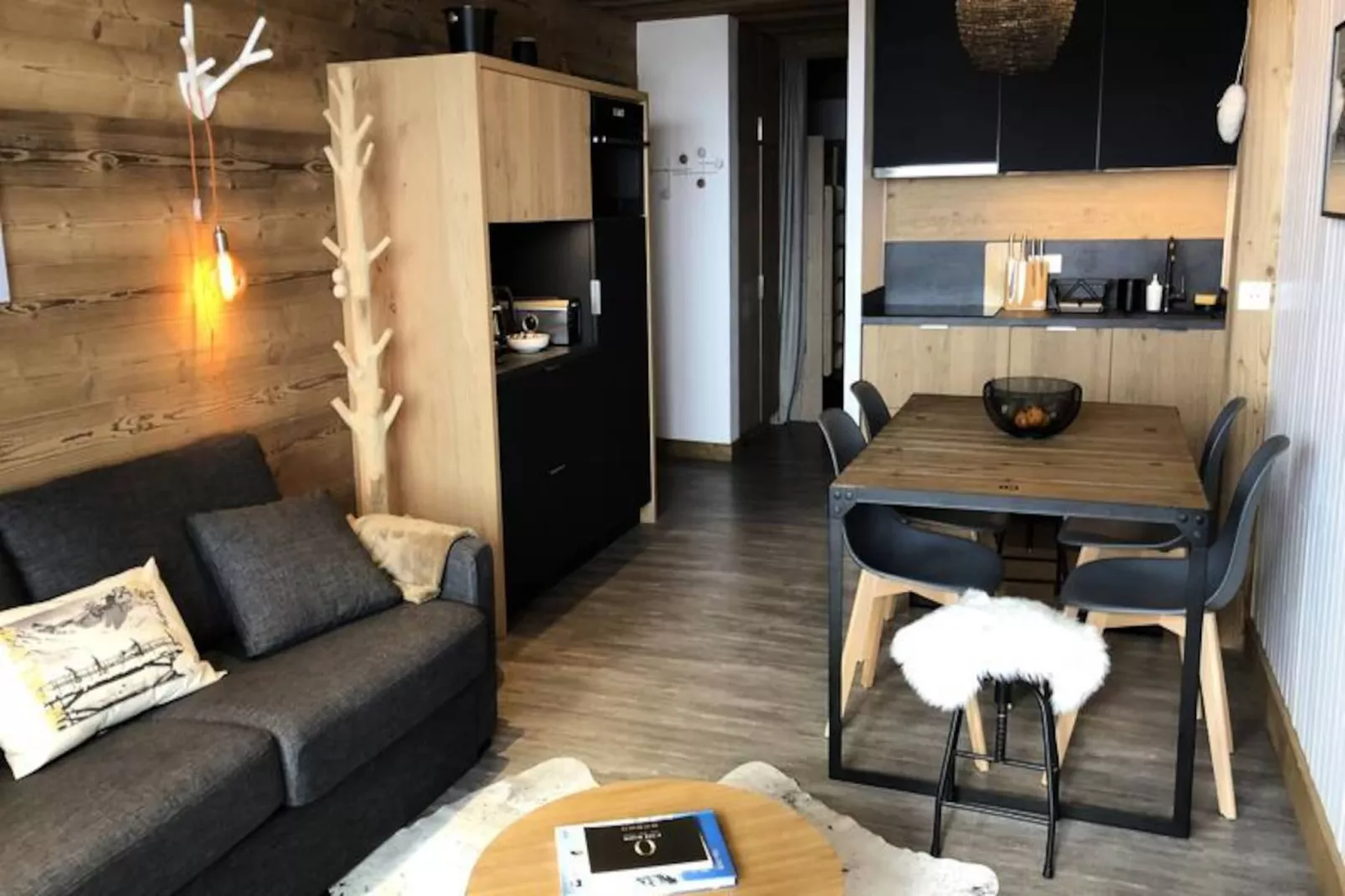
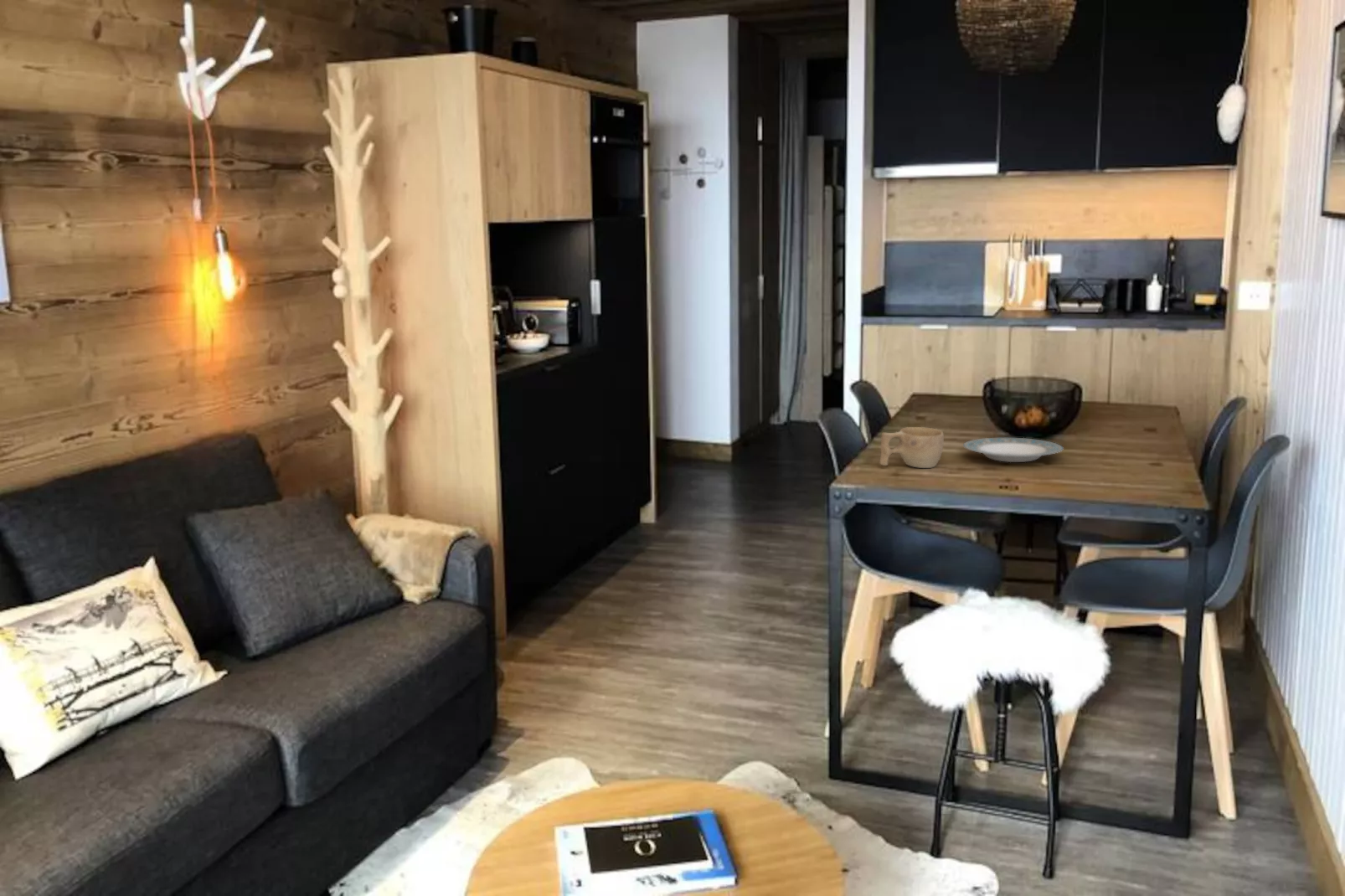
+ plate (1012, 451)
+ cup (910, 448)
